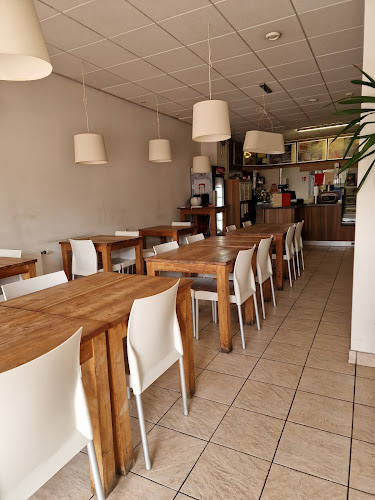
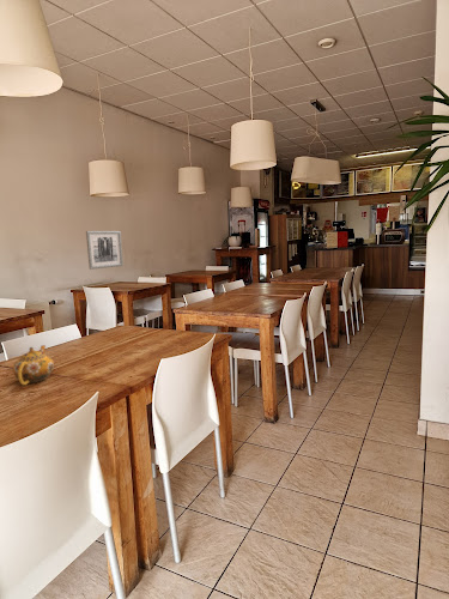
+ wall art (105, 249)
+ teapot (32, 363)
